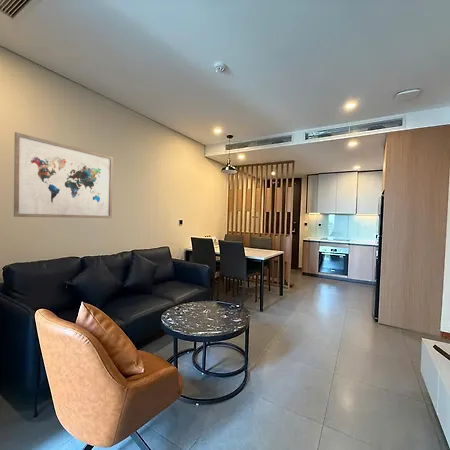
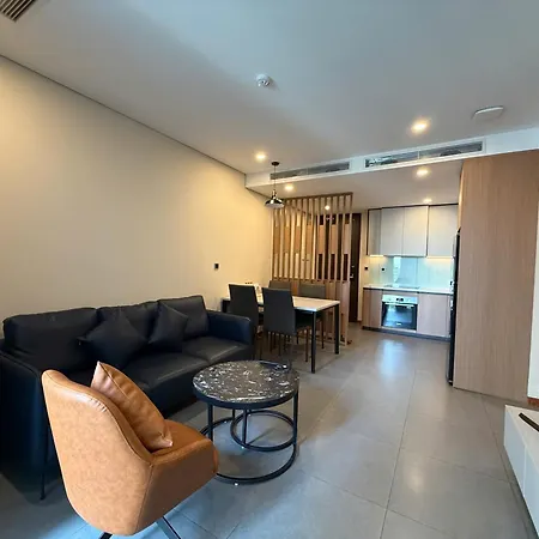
- wall art (71, 182)
